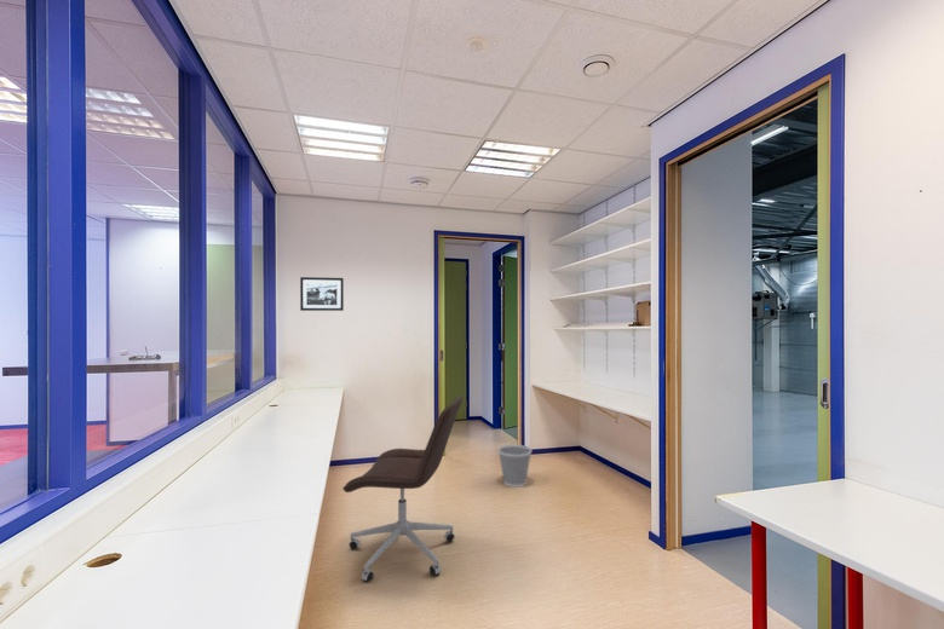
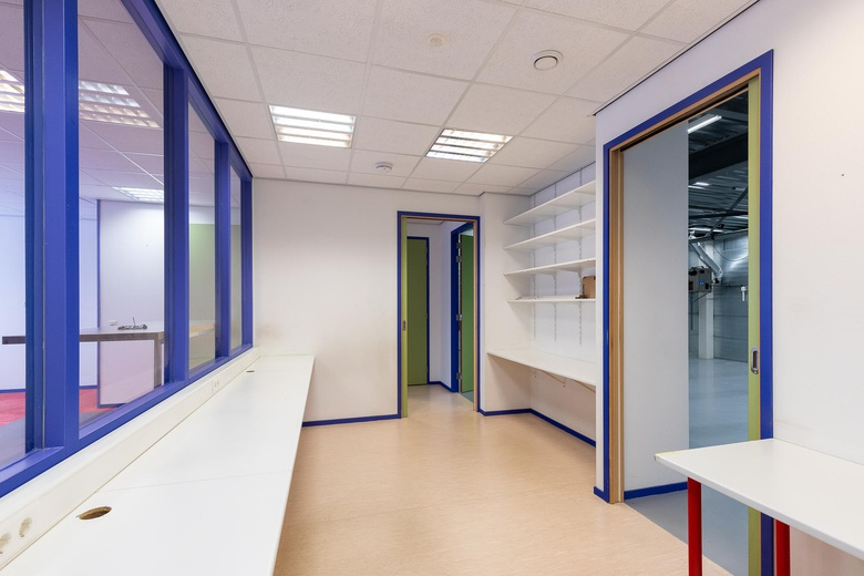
- wastebasket (514, 466)
- picture frame (322, 294)
- office chair (403, 475)
